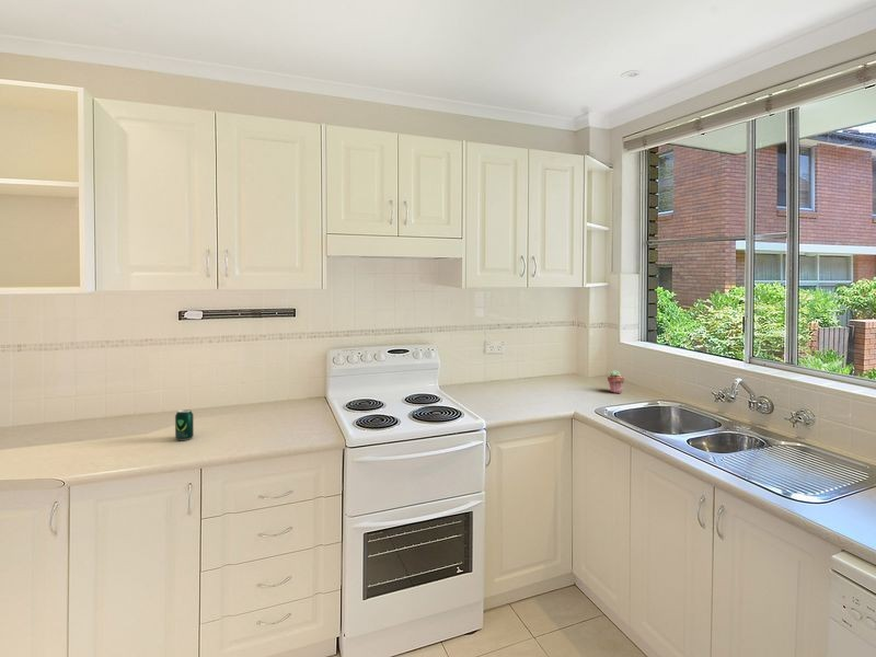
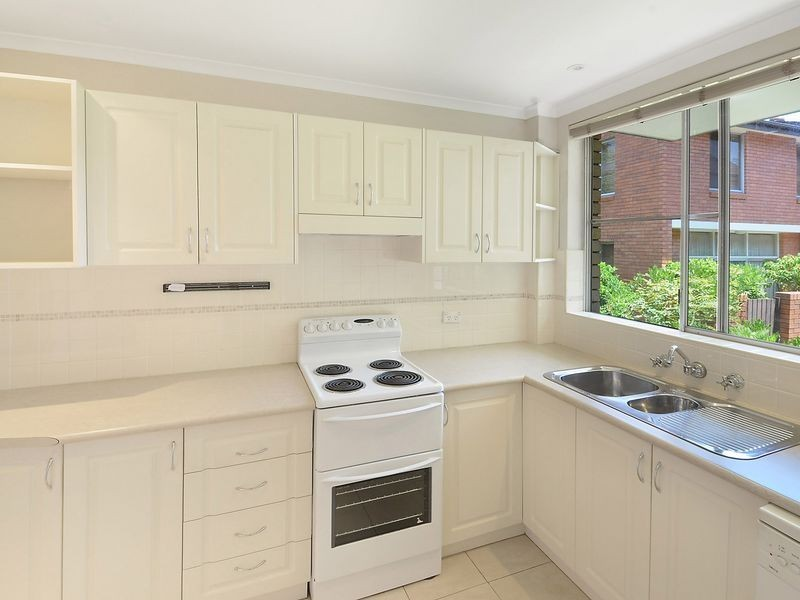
- potted succulent (615, 381)
- beverage can (184, 424)
